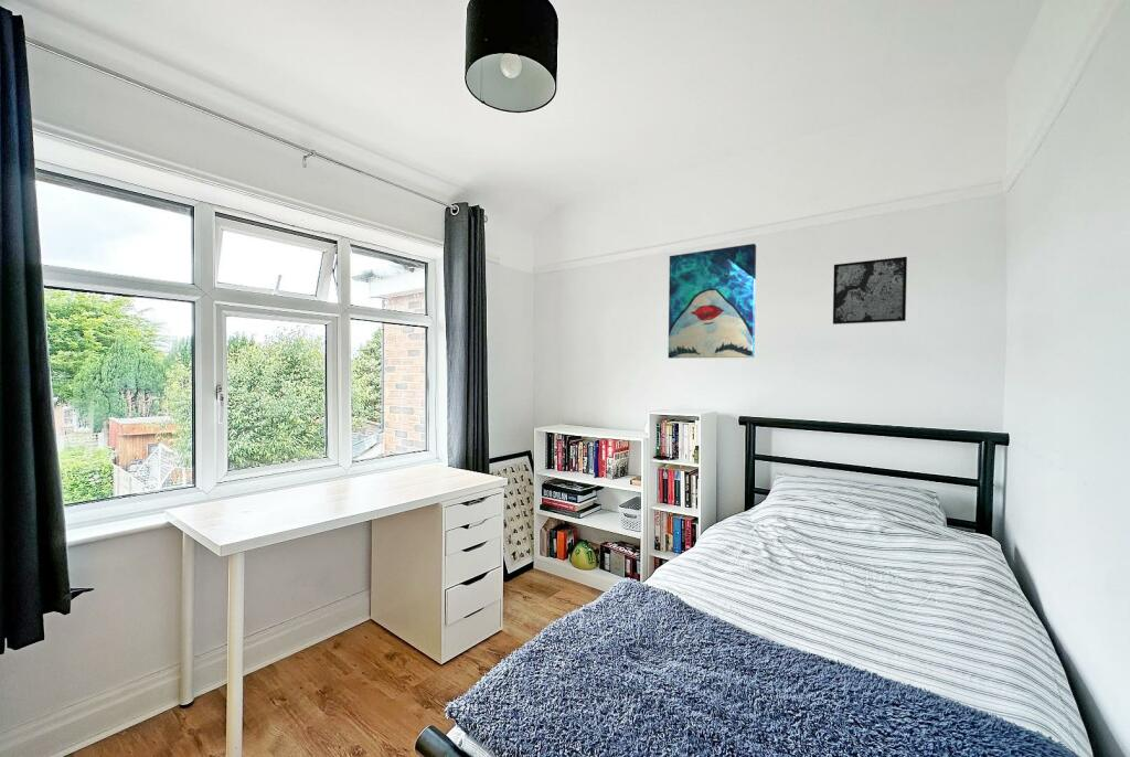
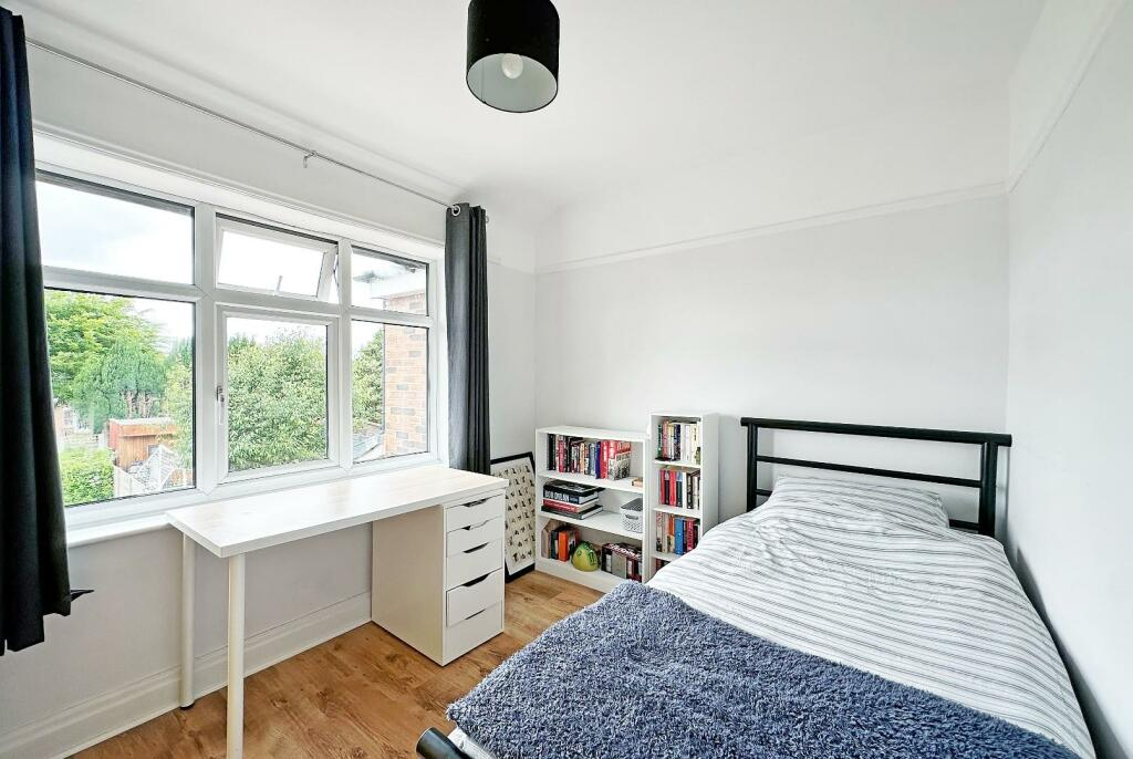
- wall art (868, 291)
- wall art (710, 303)
